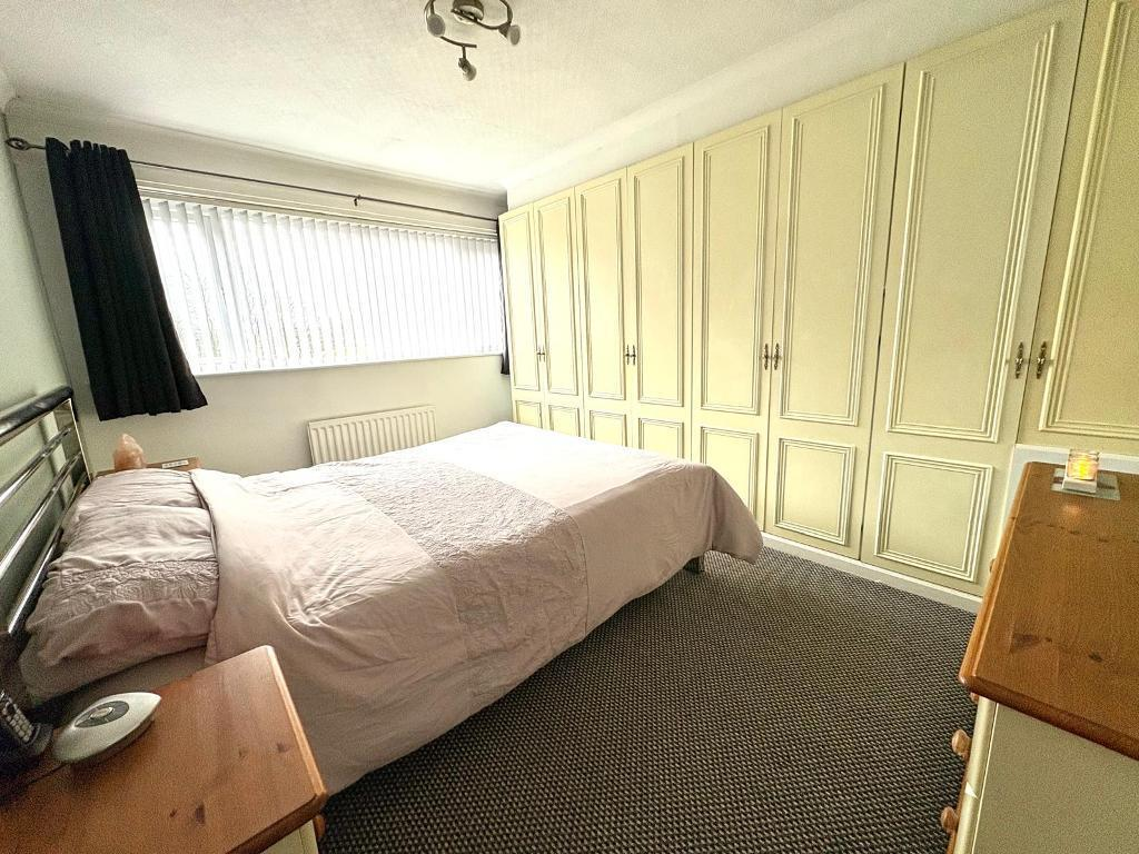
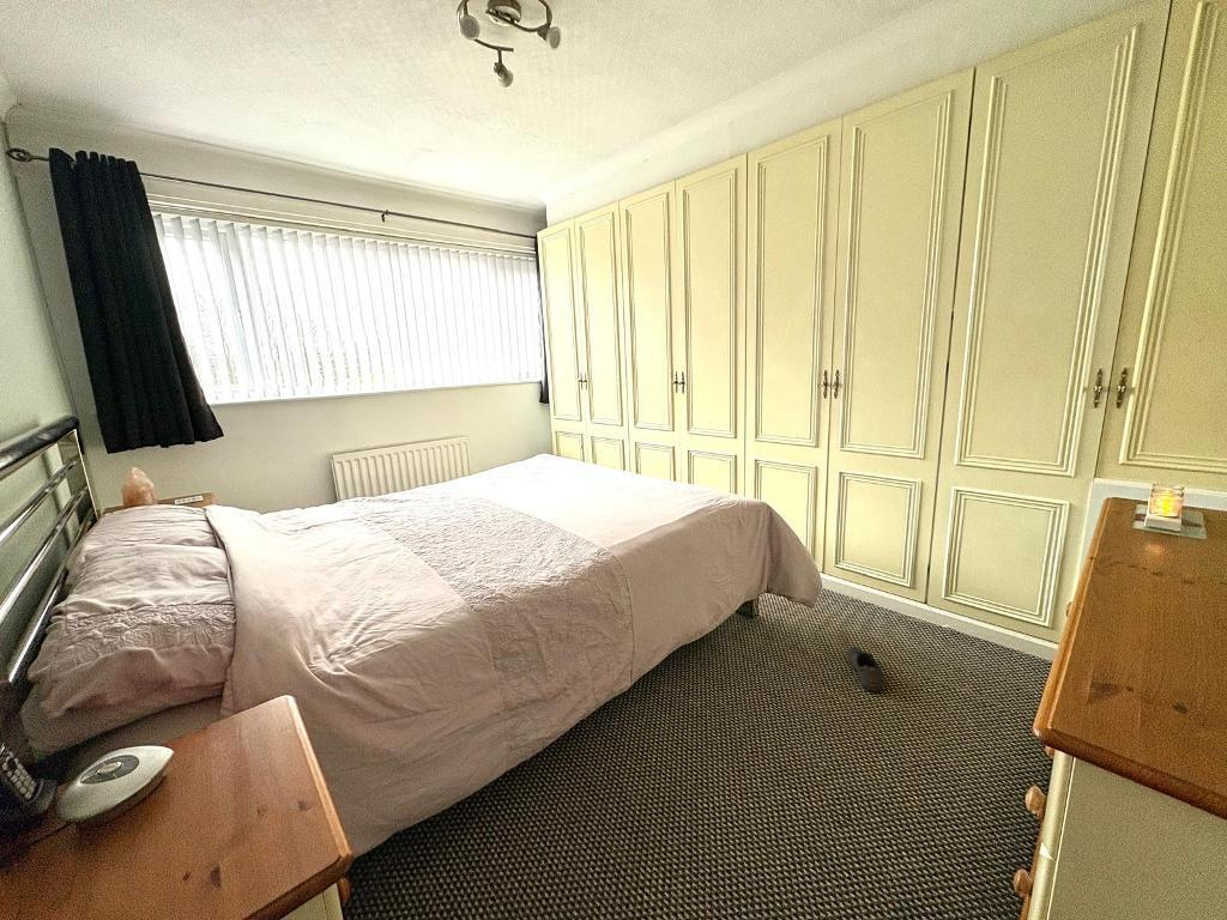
+ shoe (864, 661)
